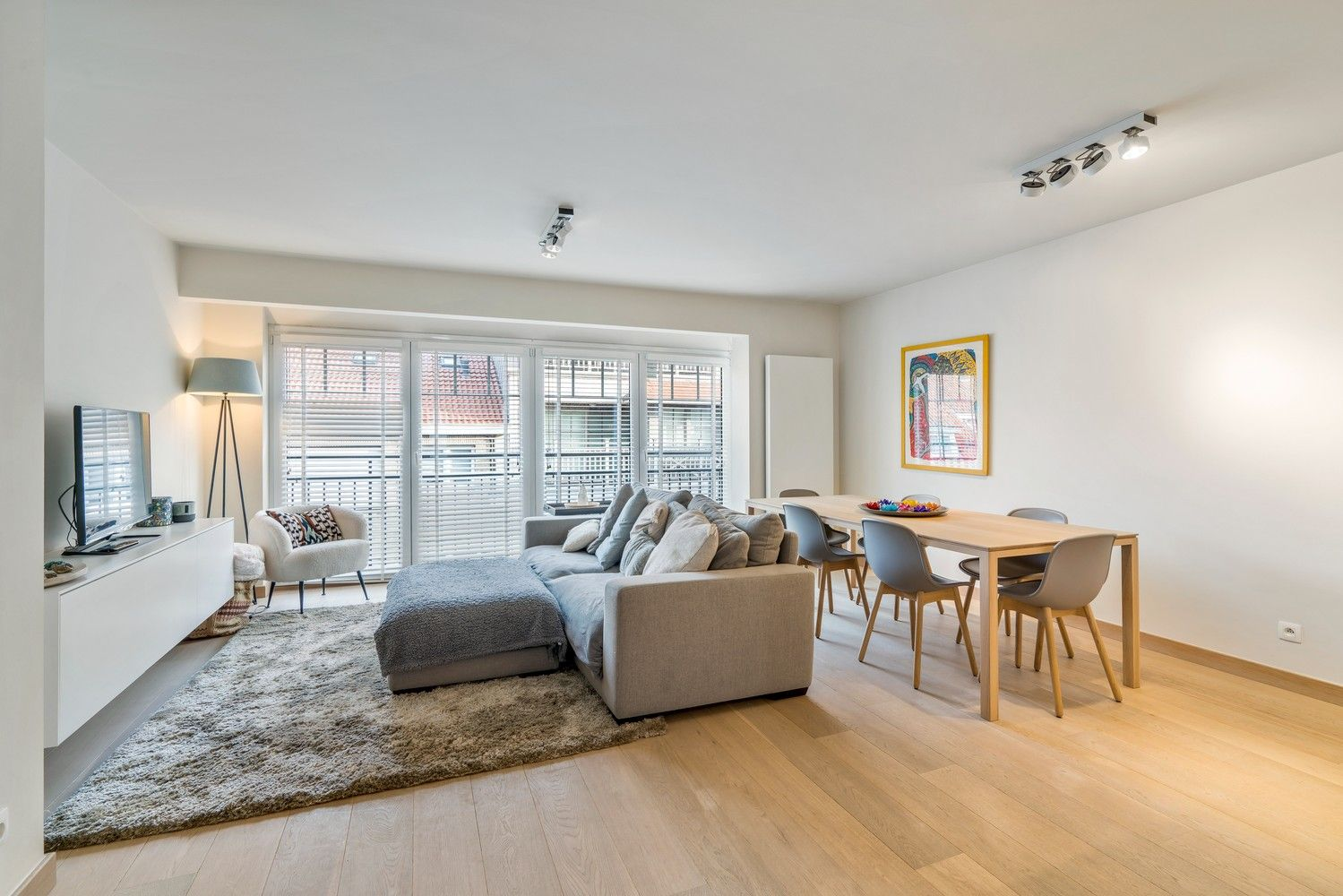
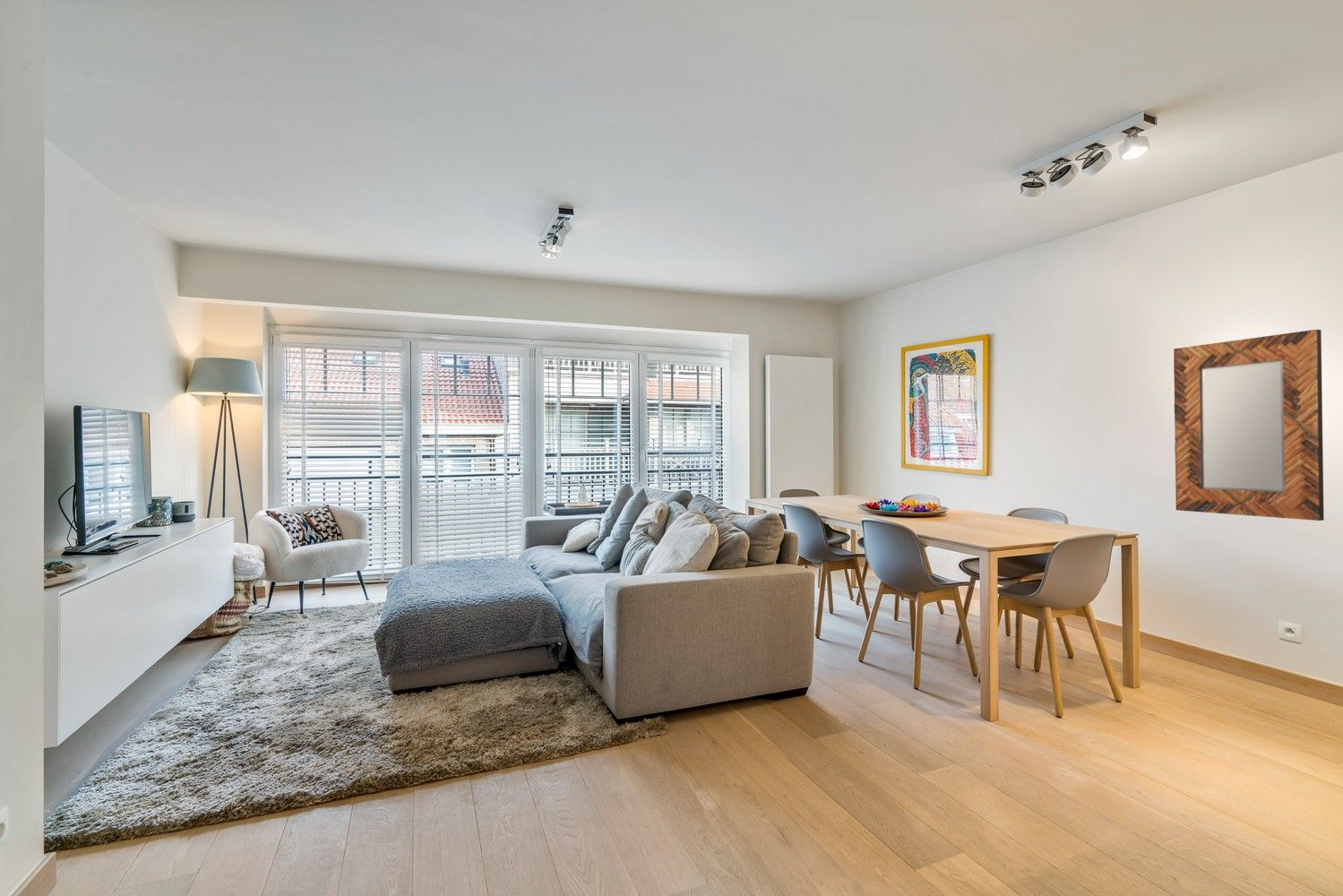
+ home mirror (1242, 427)
